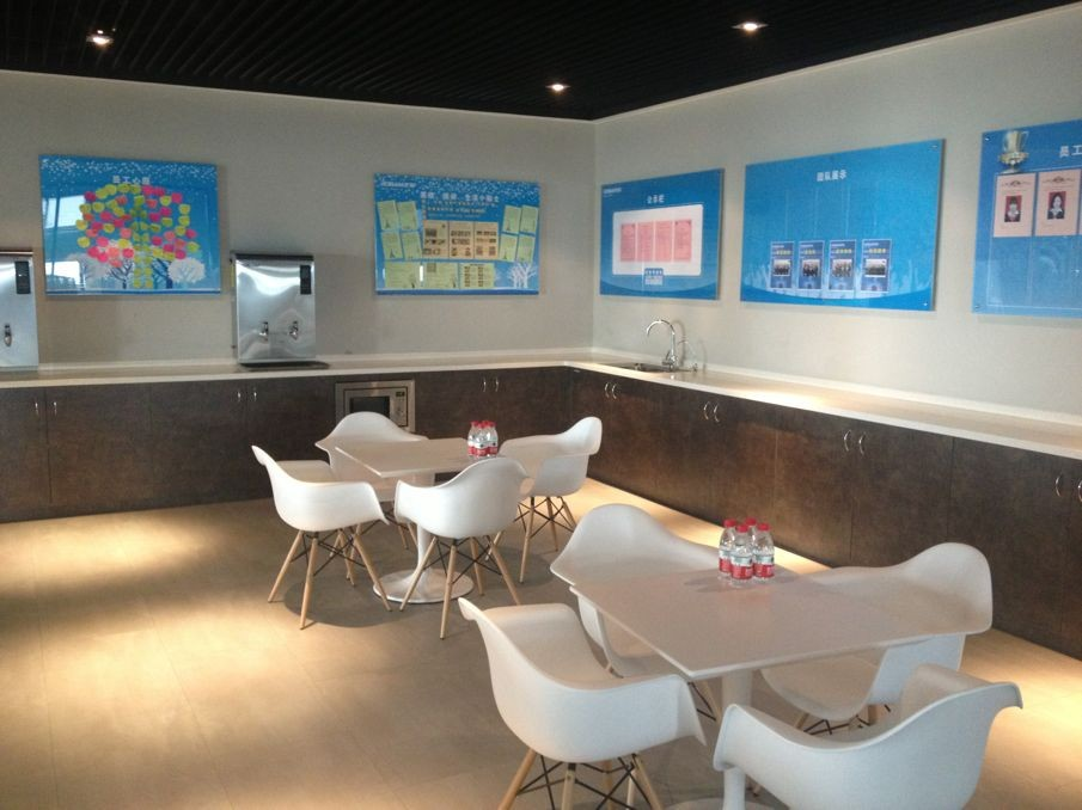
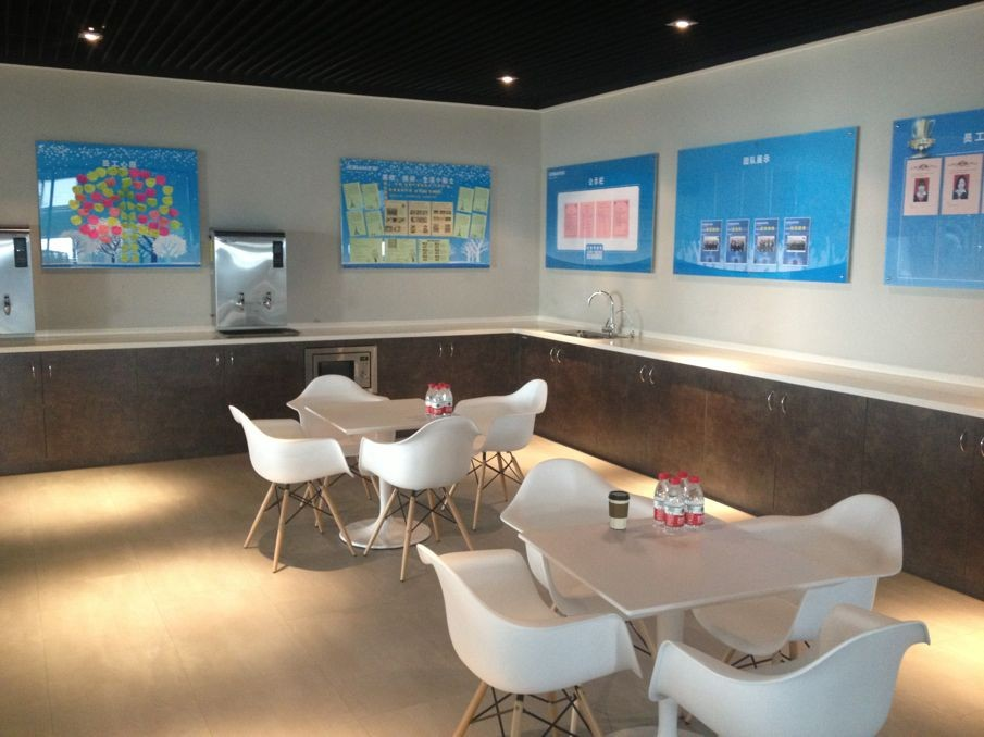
+ coffee cup (618, 510)
